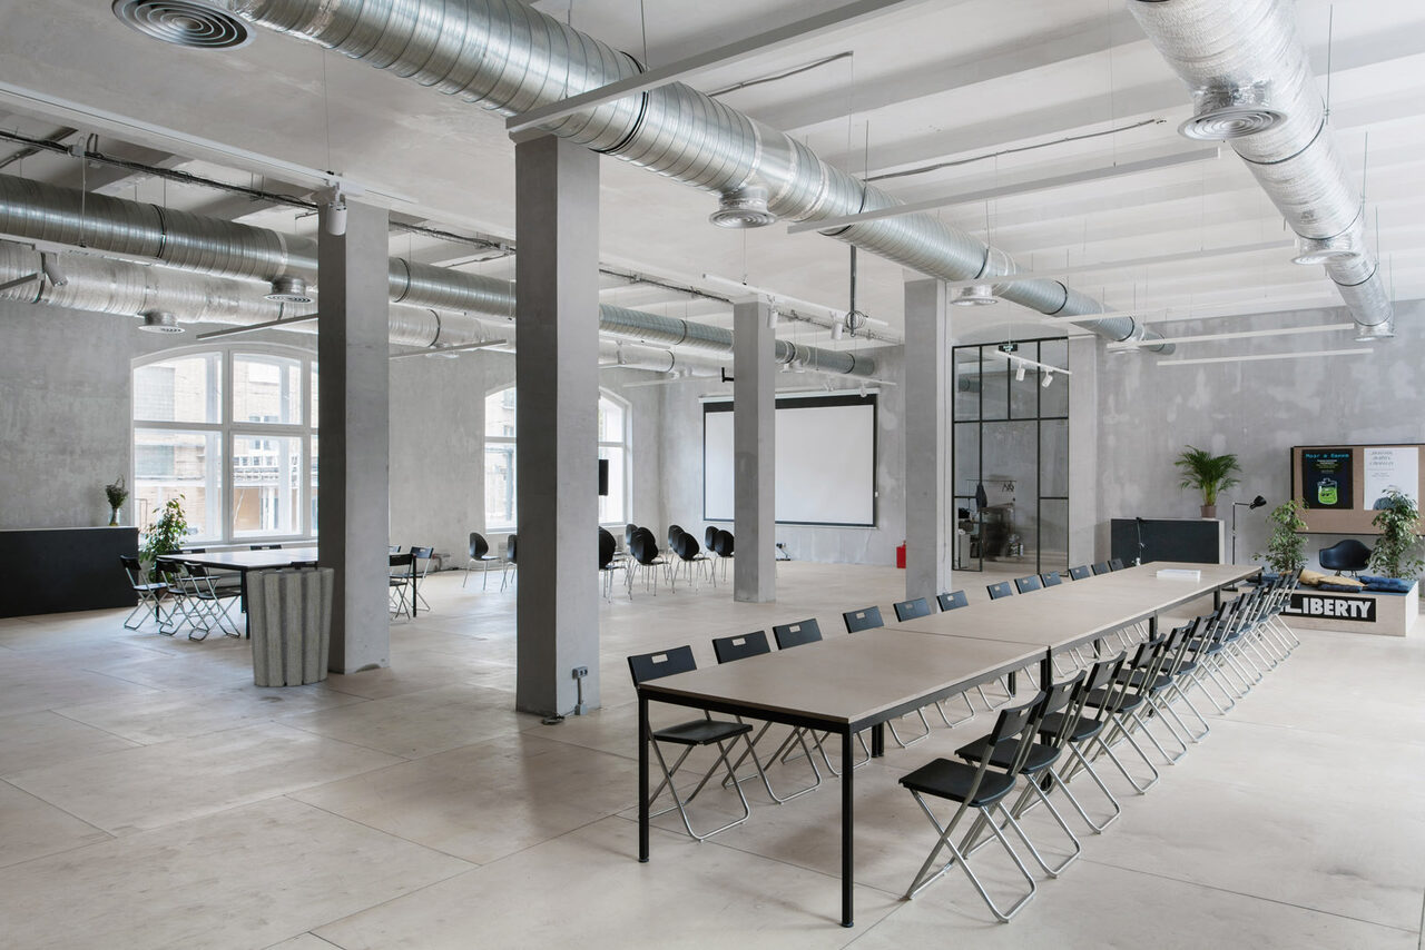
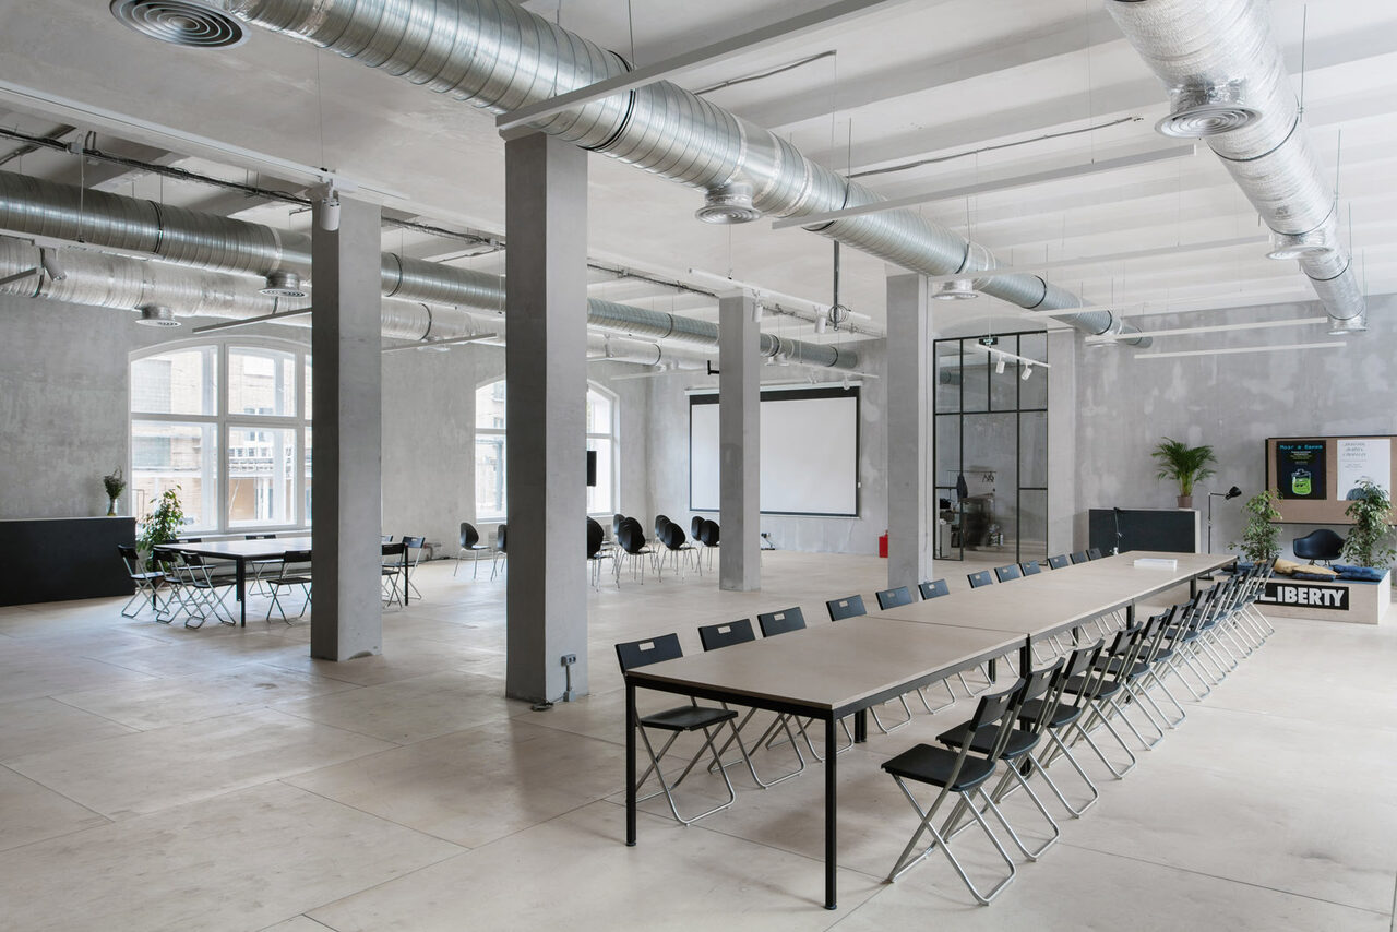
- trash can (291, 625)
